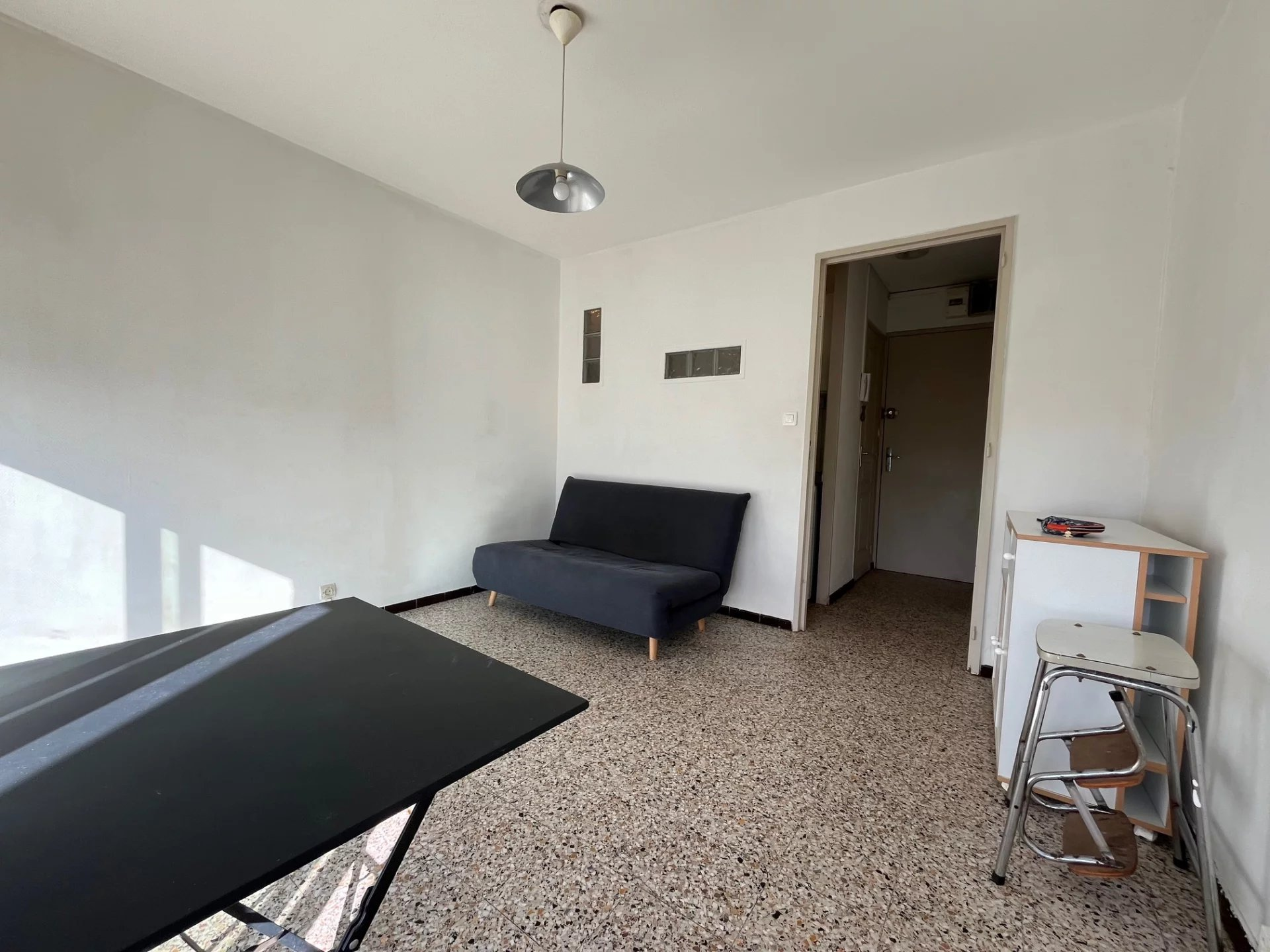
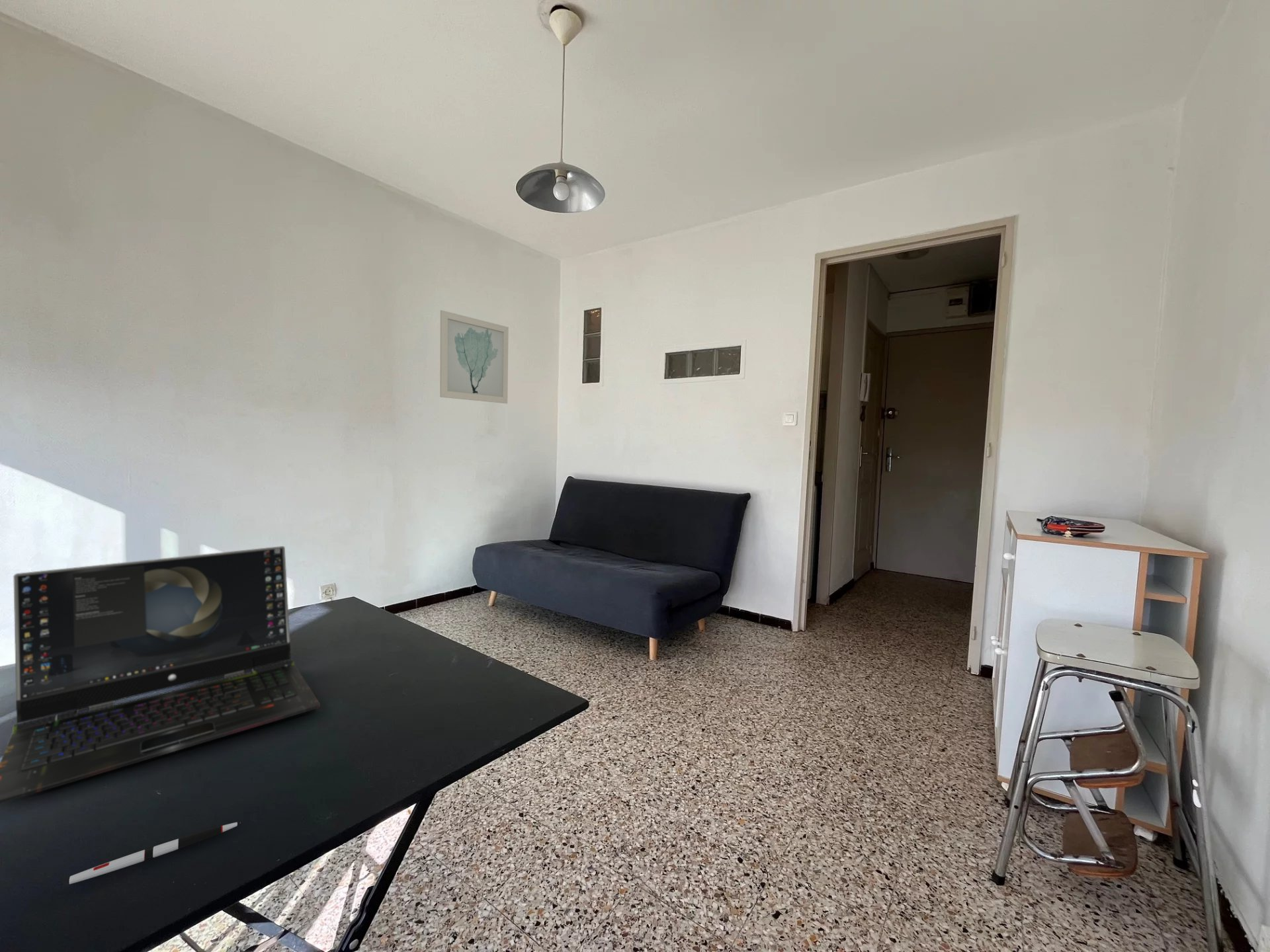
+ pen (162, 848)
+ wall art (476, 360)
+ laptop computer (173, 647)
